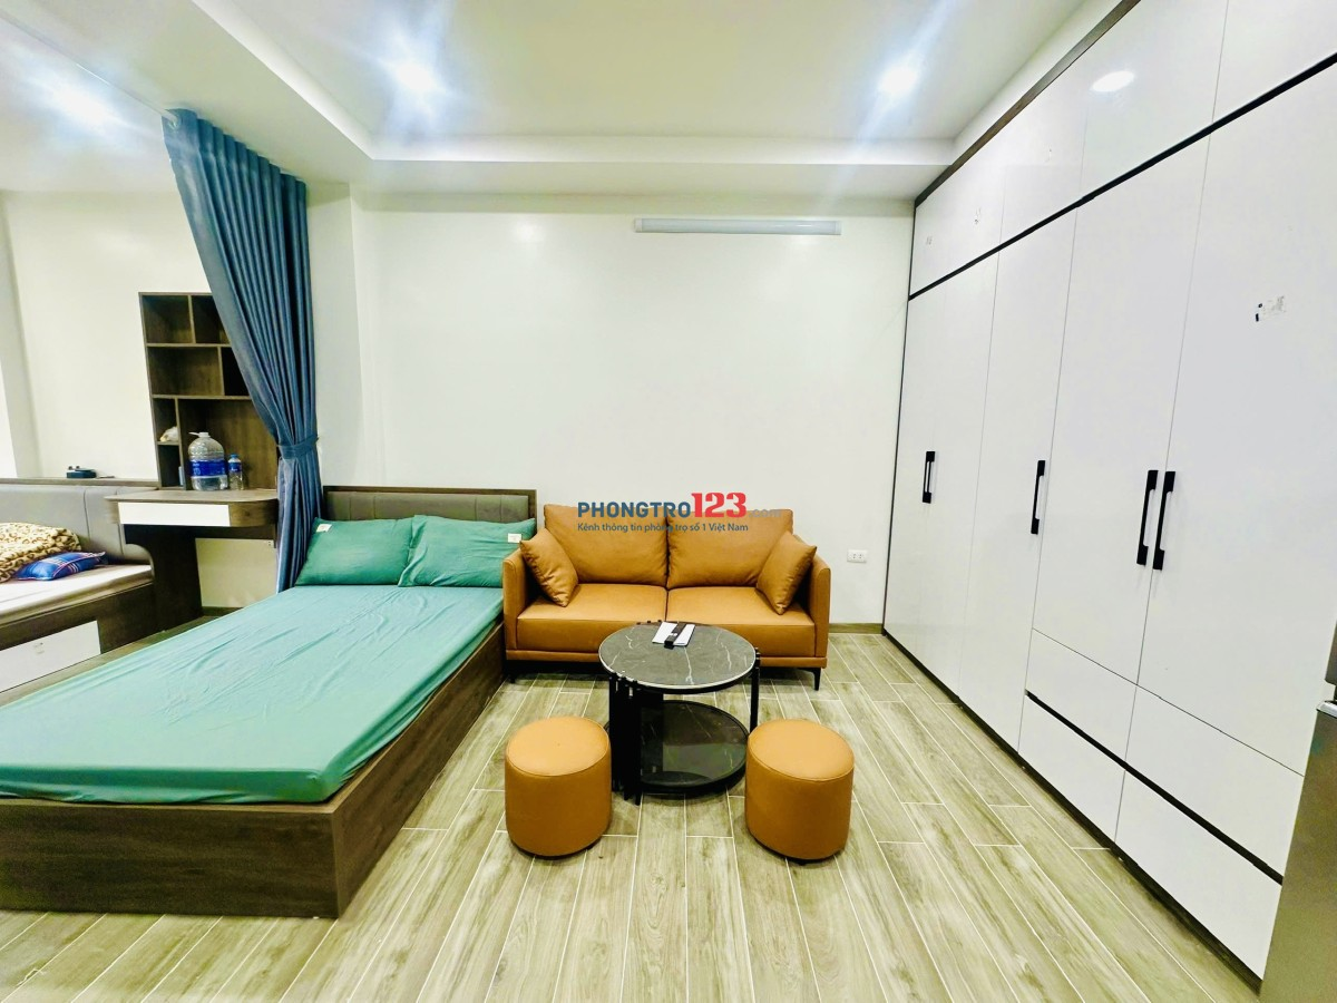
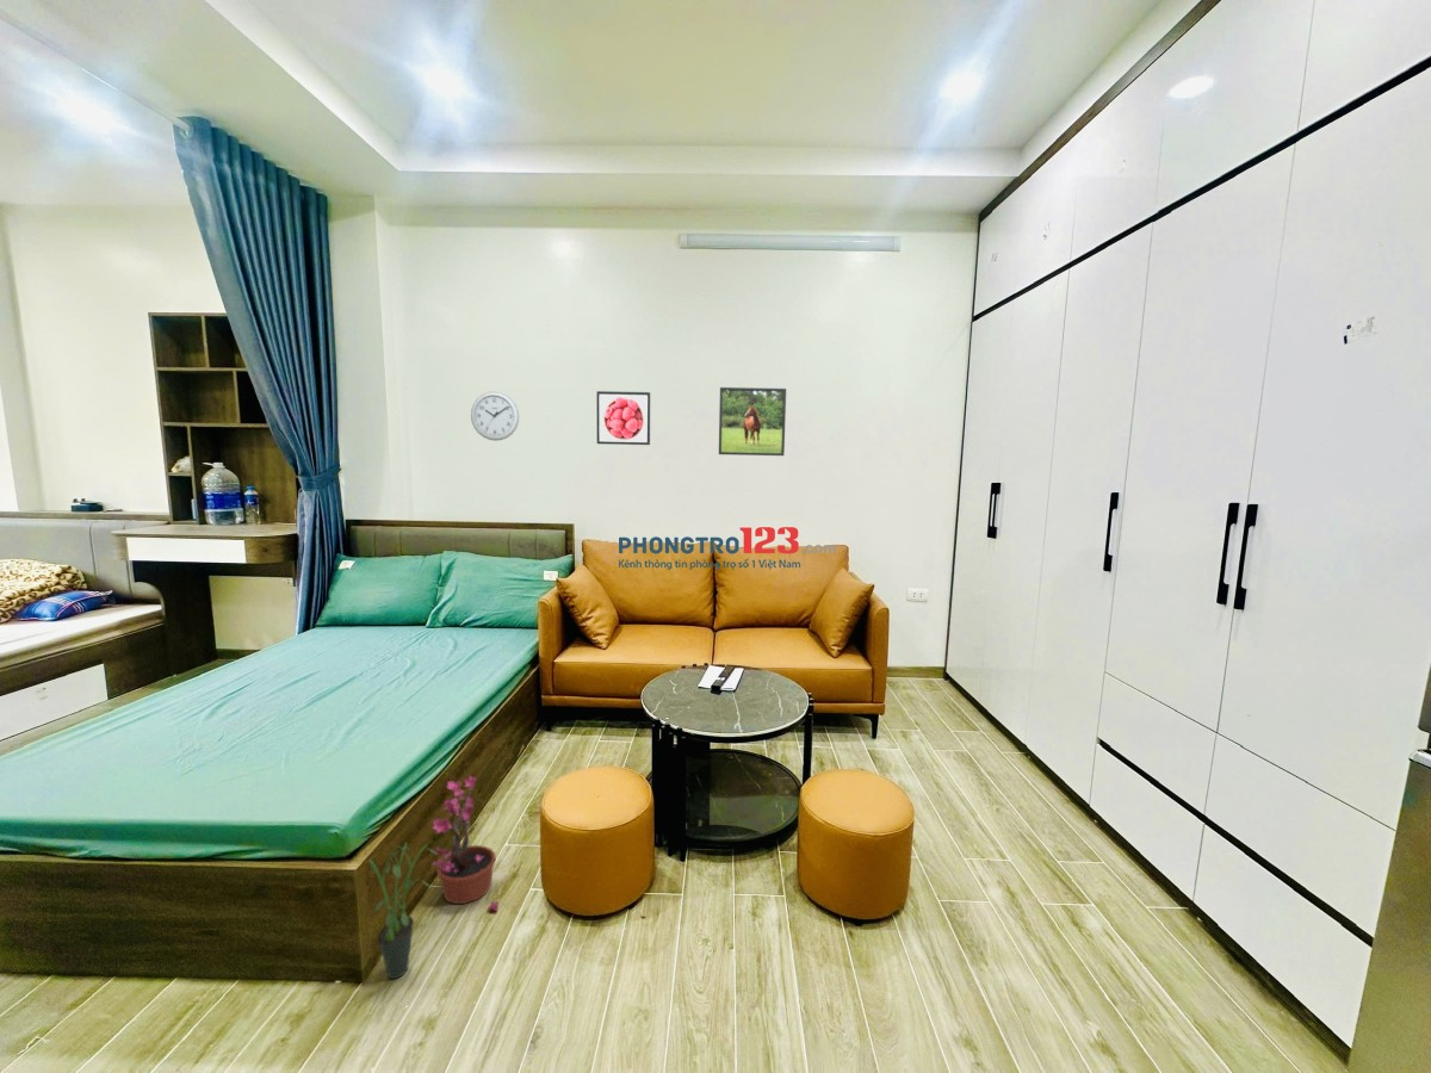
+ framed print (751, 421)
+ wall clock (494, 415)
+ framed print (622, 417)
+ potted plant (403, 907)
+ potted plant (467, 838)
